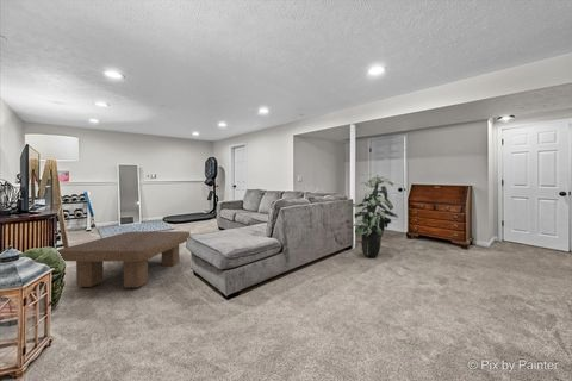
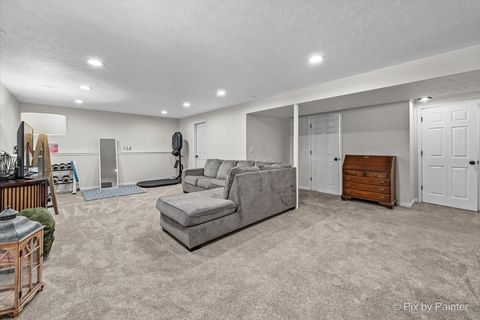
- coffee table (135, 256)
- indoor plant (371, 213)
